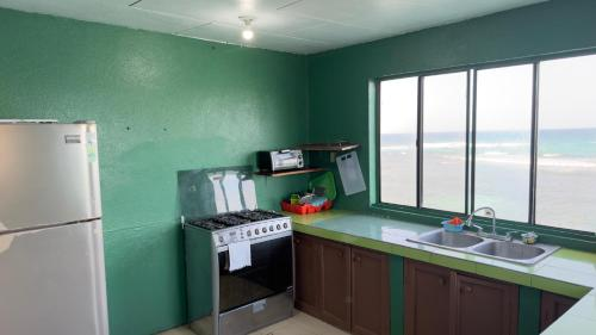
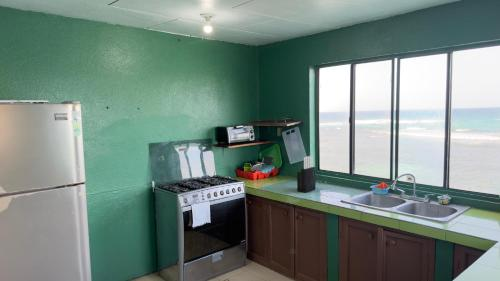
+ knife block (305, 173)
